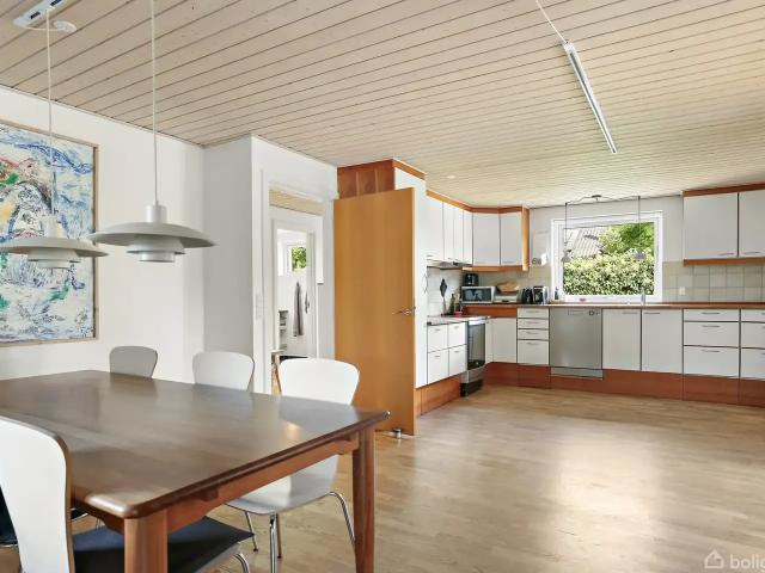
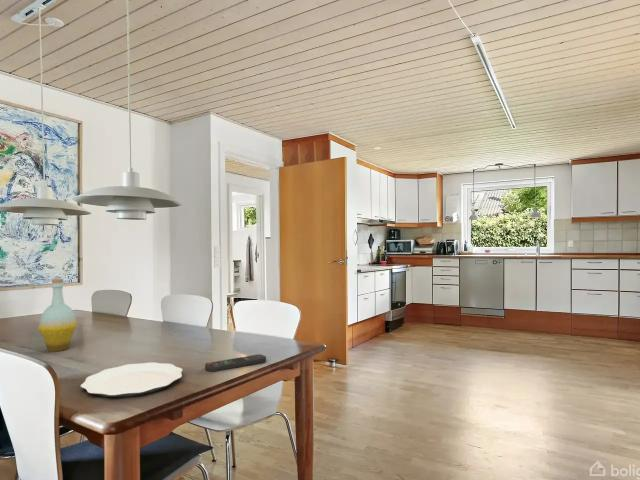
+ plate (134, 380)
+ bottle (58, 314)
+ remote control (236, 362)
